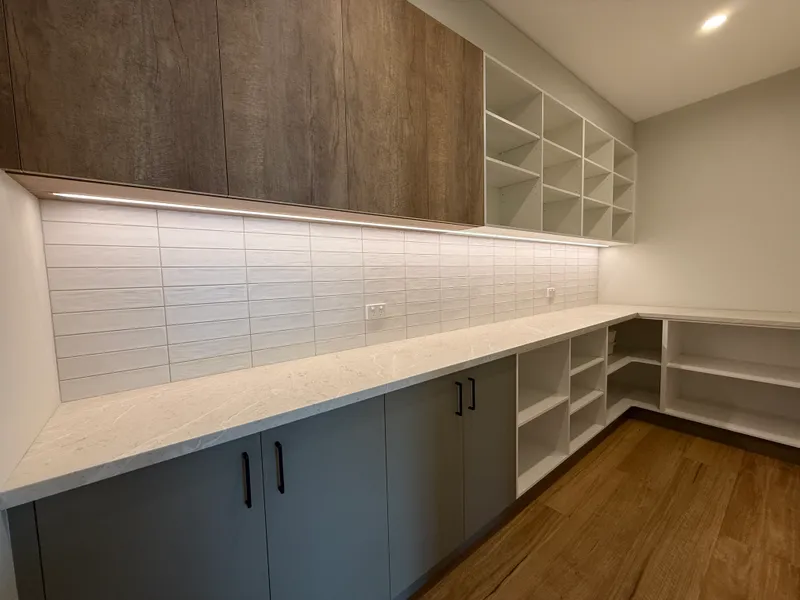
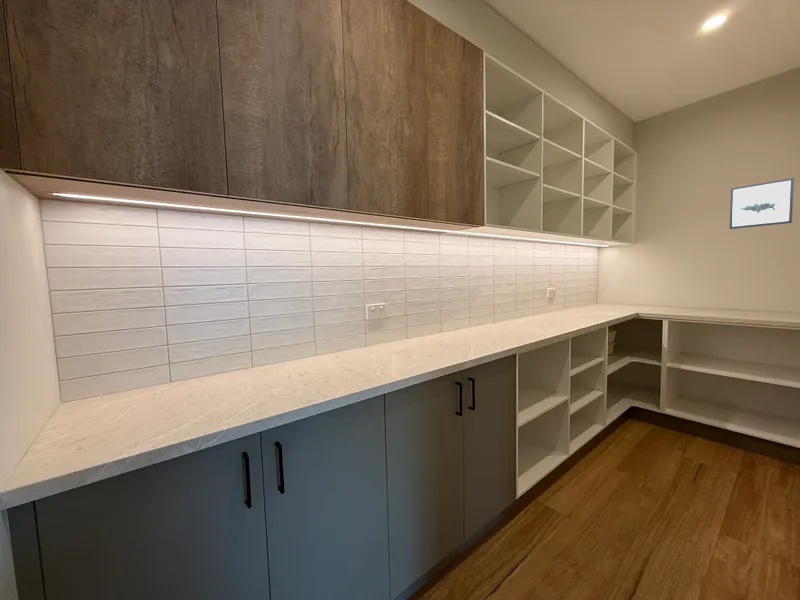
+ wall art (760, 204)
